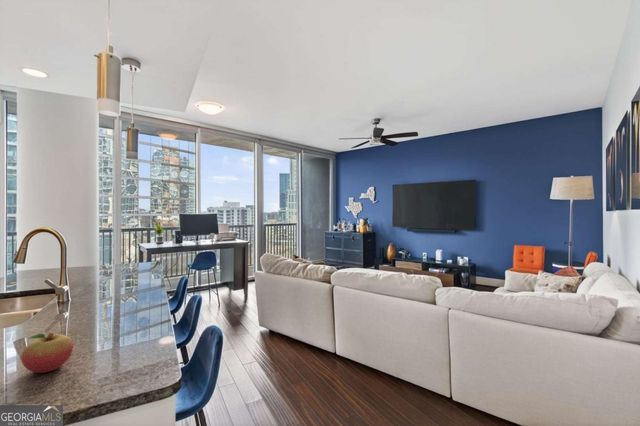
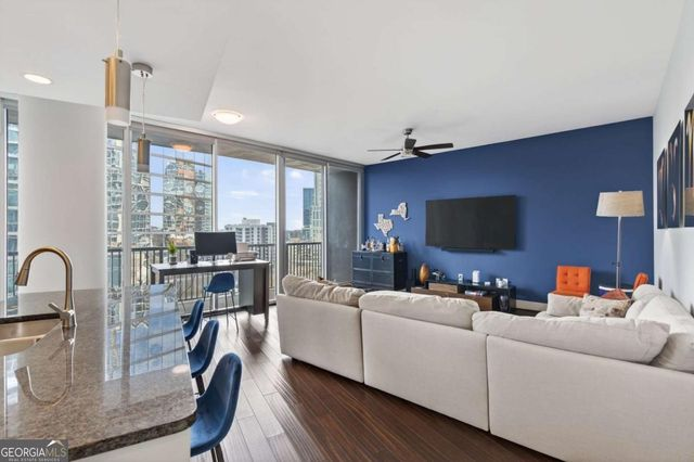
- fruit (48, 349)
